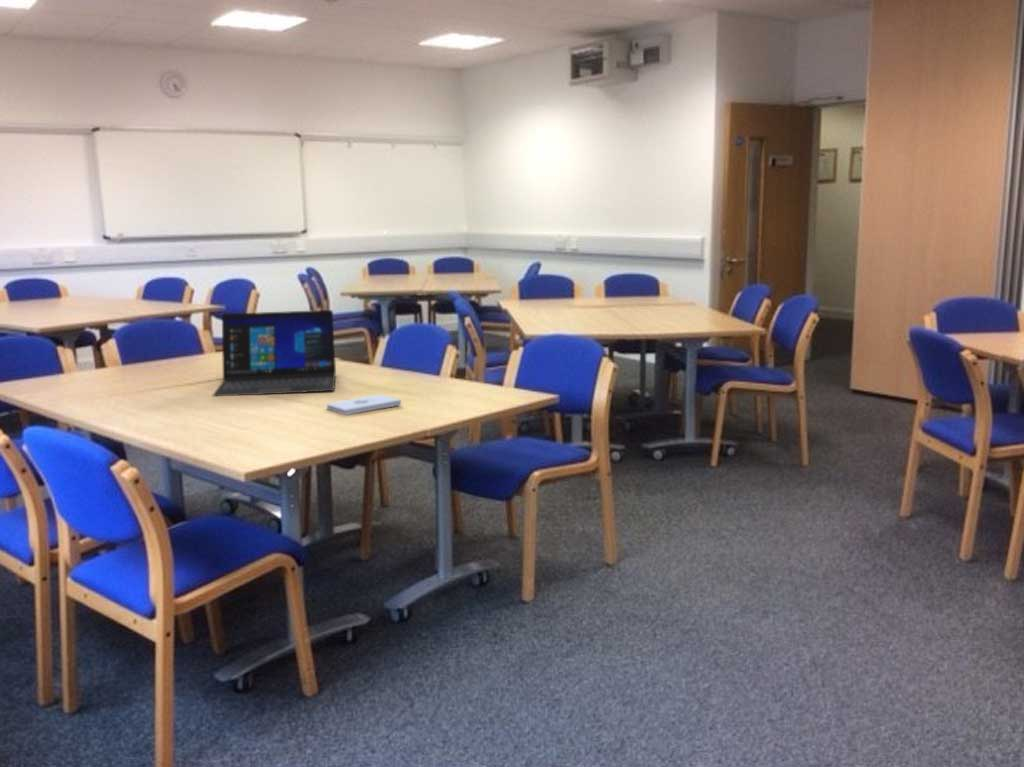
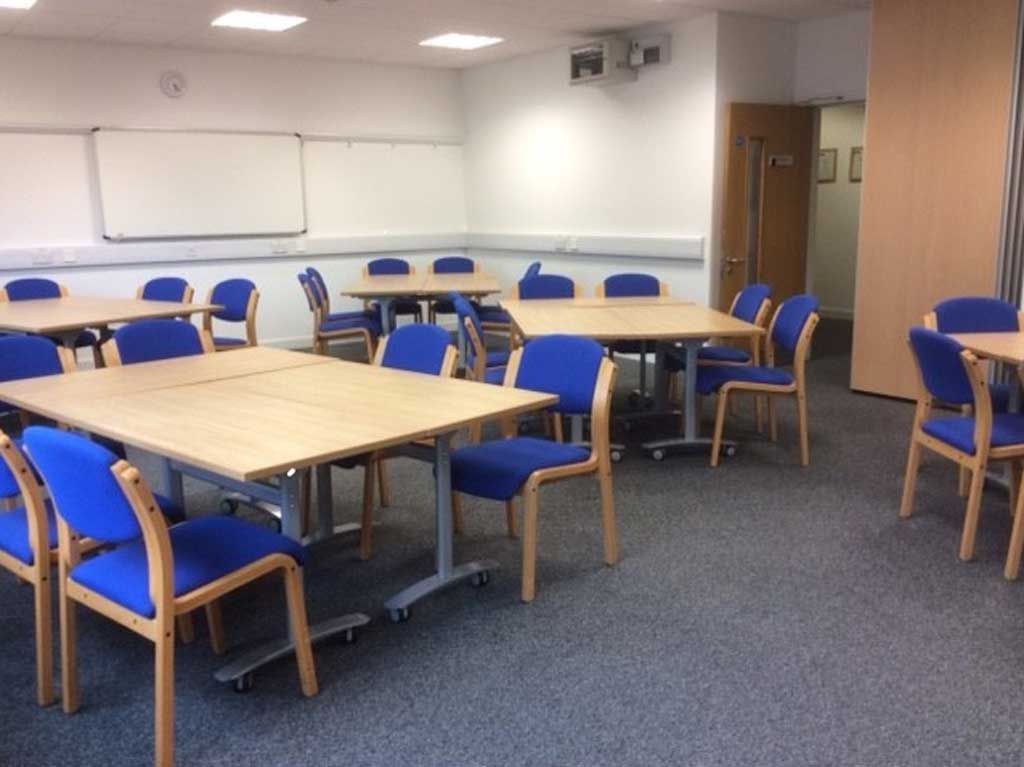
- laptop (276, 350)
- notepad (363, 404)
